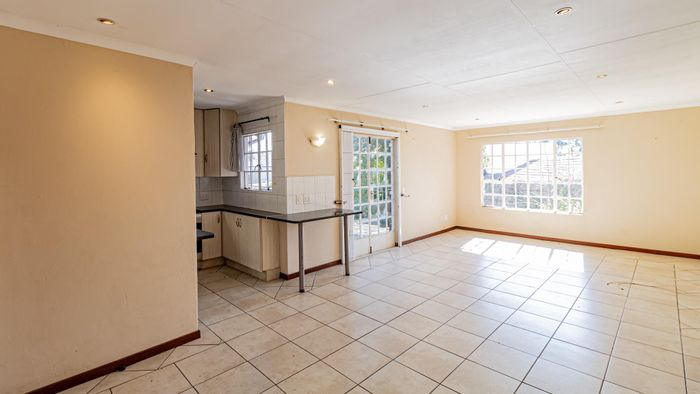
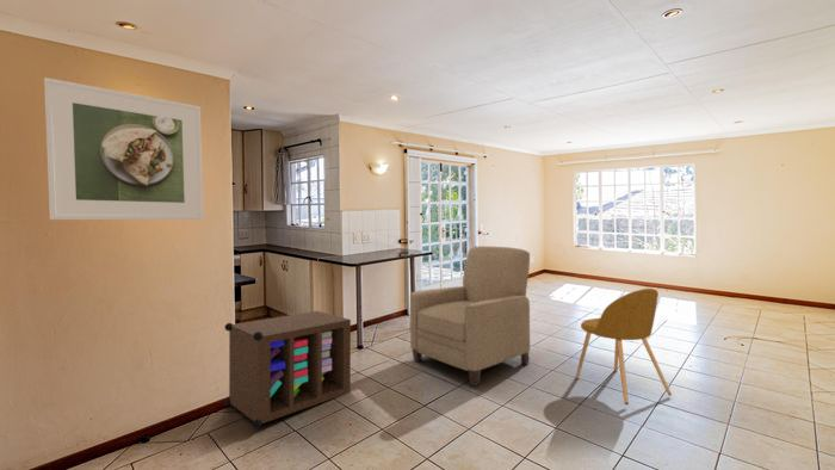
+ chair (471, 304)
+ storage cabinet (289, 357)
+ chair (619, 335)
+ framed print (132, 156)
